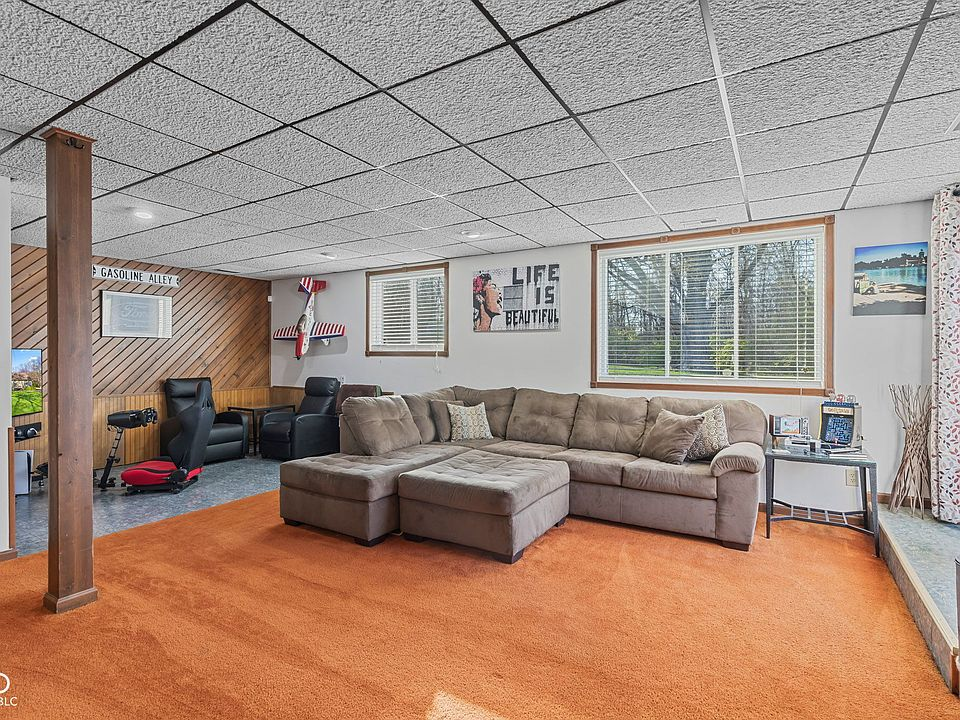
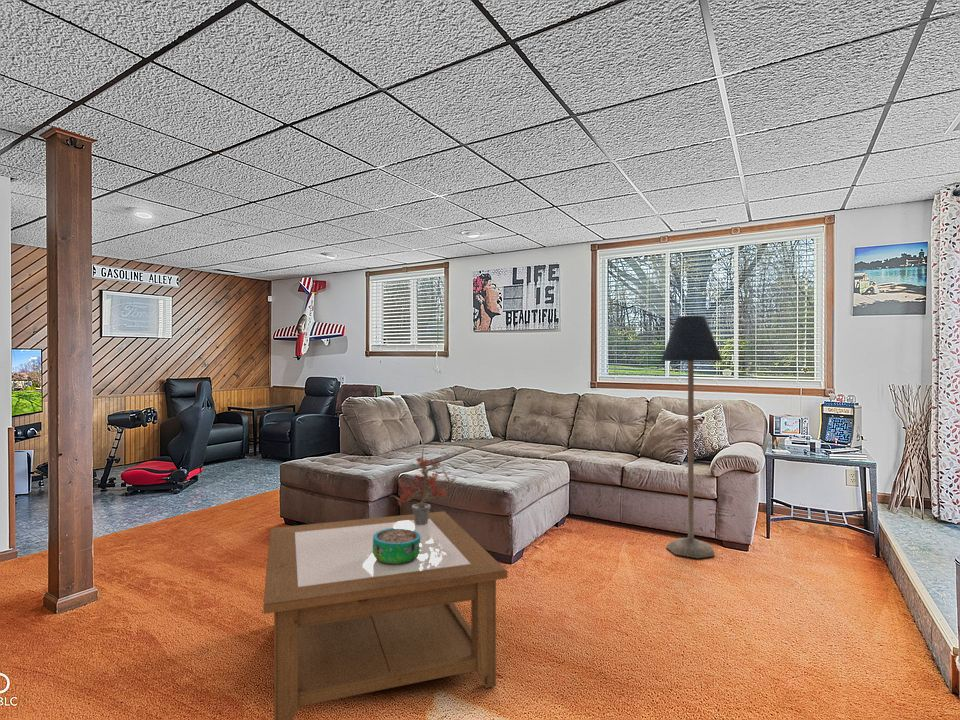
+ decorative bowl (396, 545)
+ potted plant (423, 481)
+ floor lamp (691, 433)
+ coffee table (375, 599)
